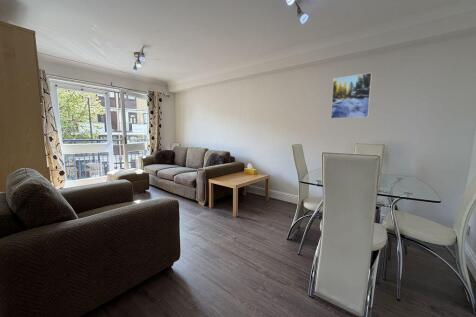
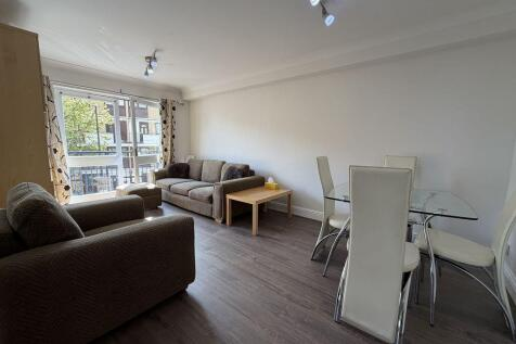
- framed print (350, 97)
